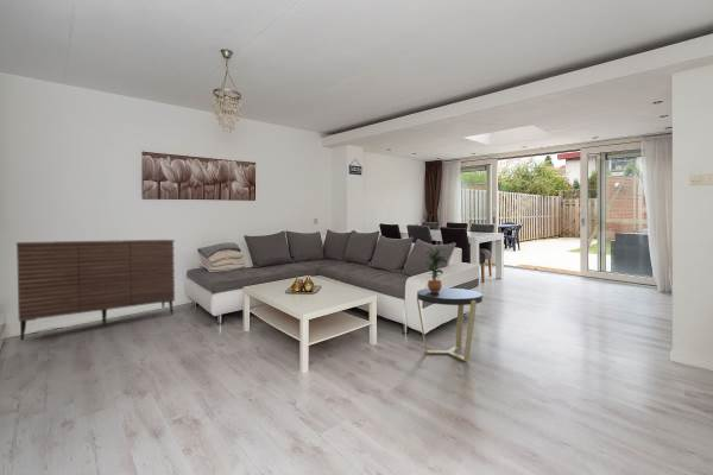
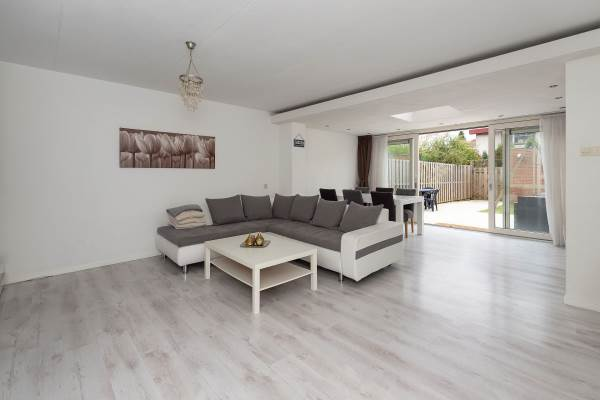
- sideboard (102, 281)
- side table (456, 327)
- potted plant (436, 268)
